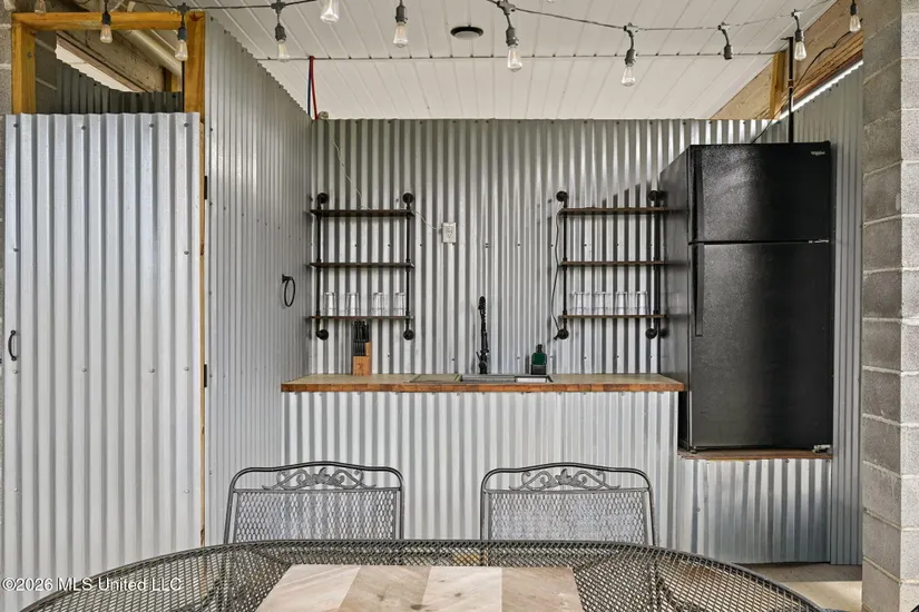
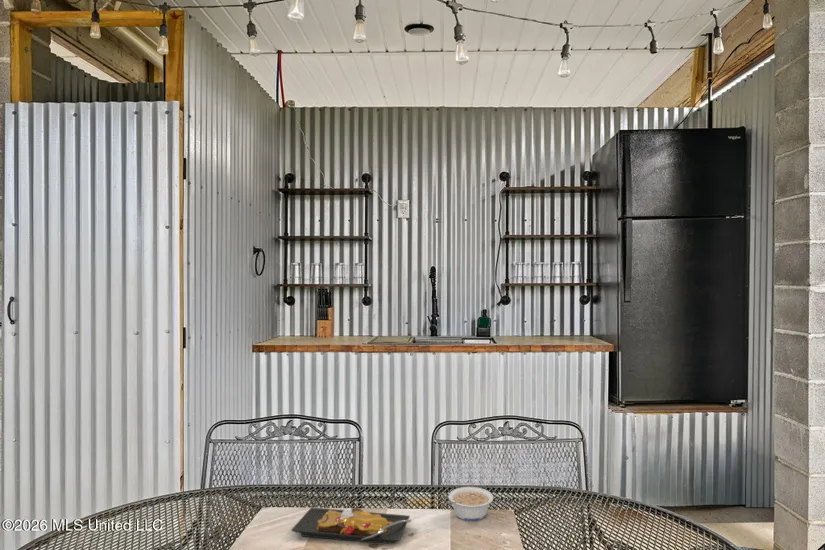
+ legume (470, 503)
+ plate (352, 520)
